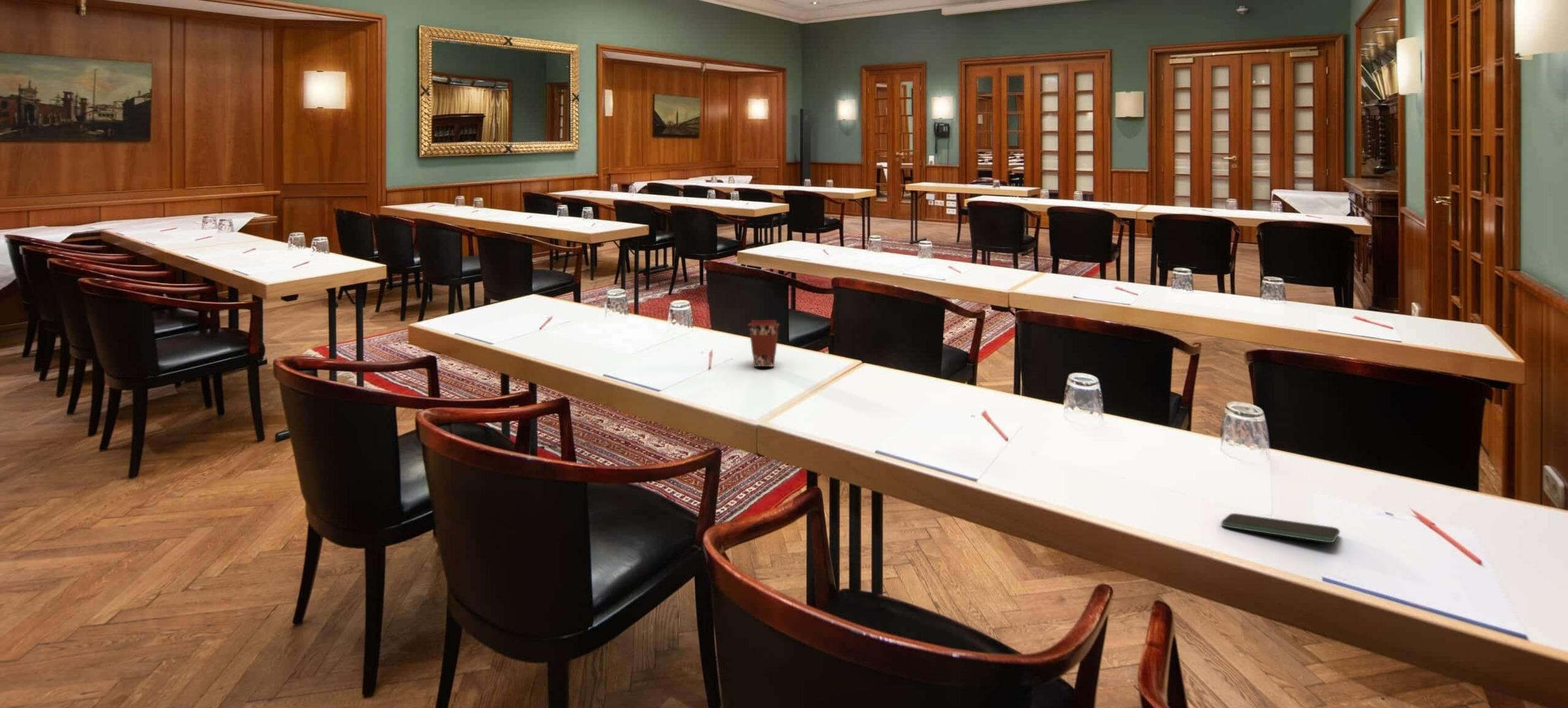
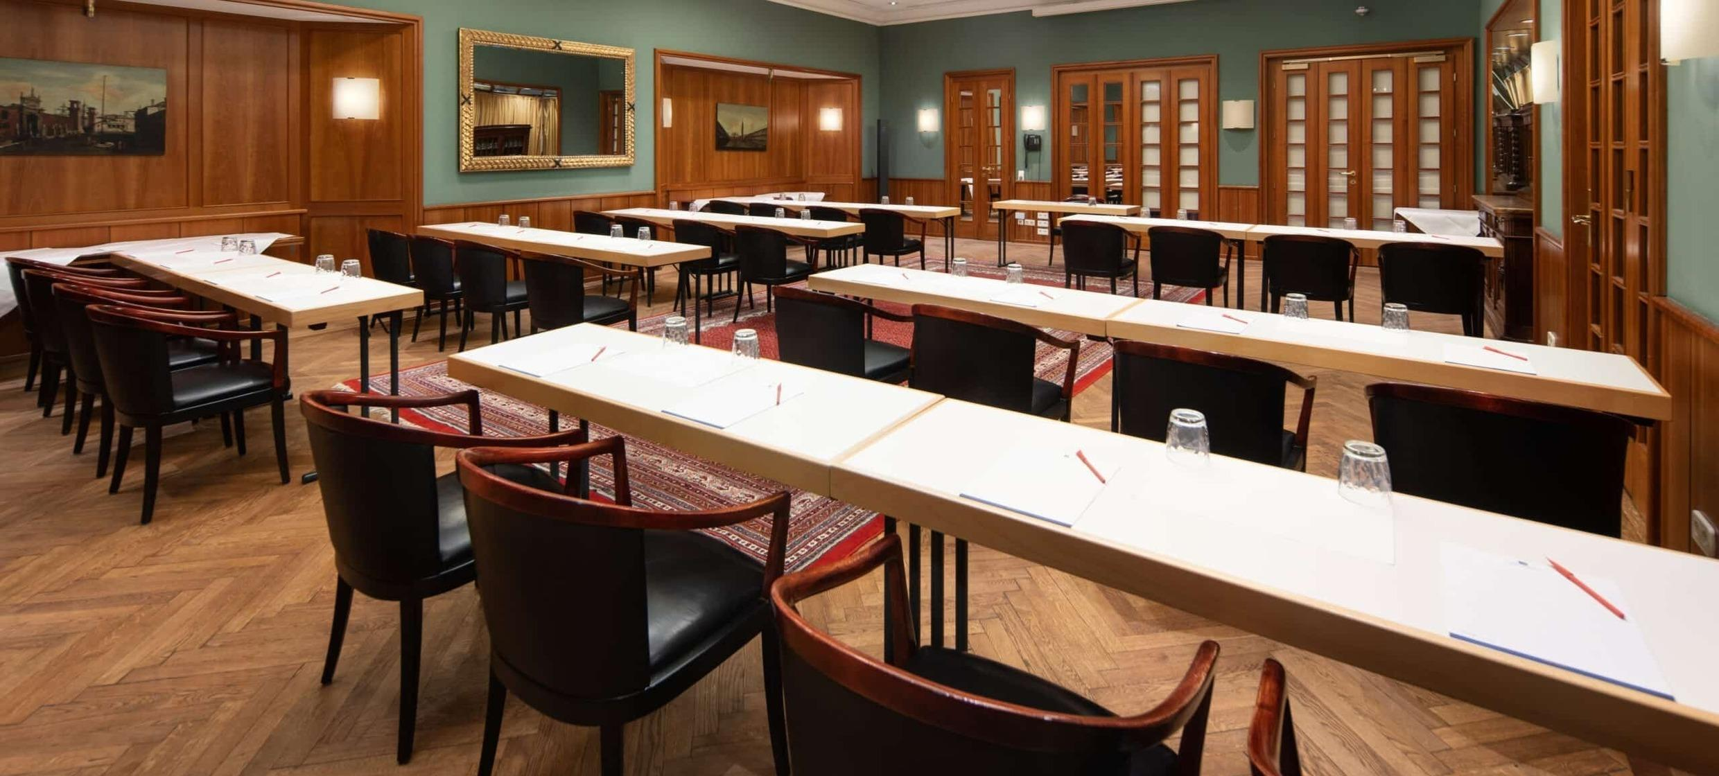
- smartphone (1279, 527)
- coffee cup (764, 343)
